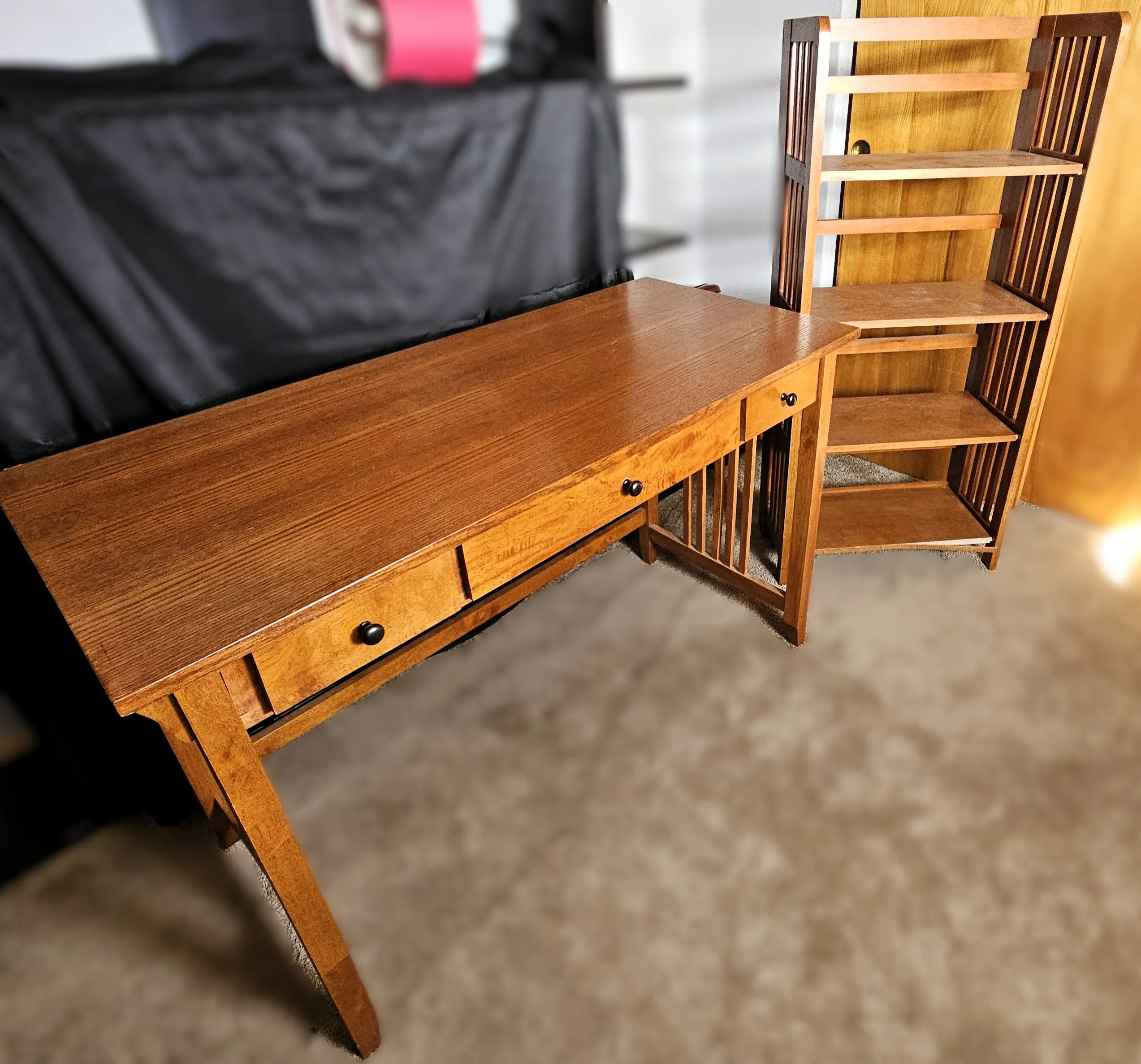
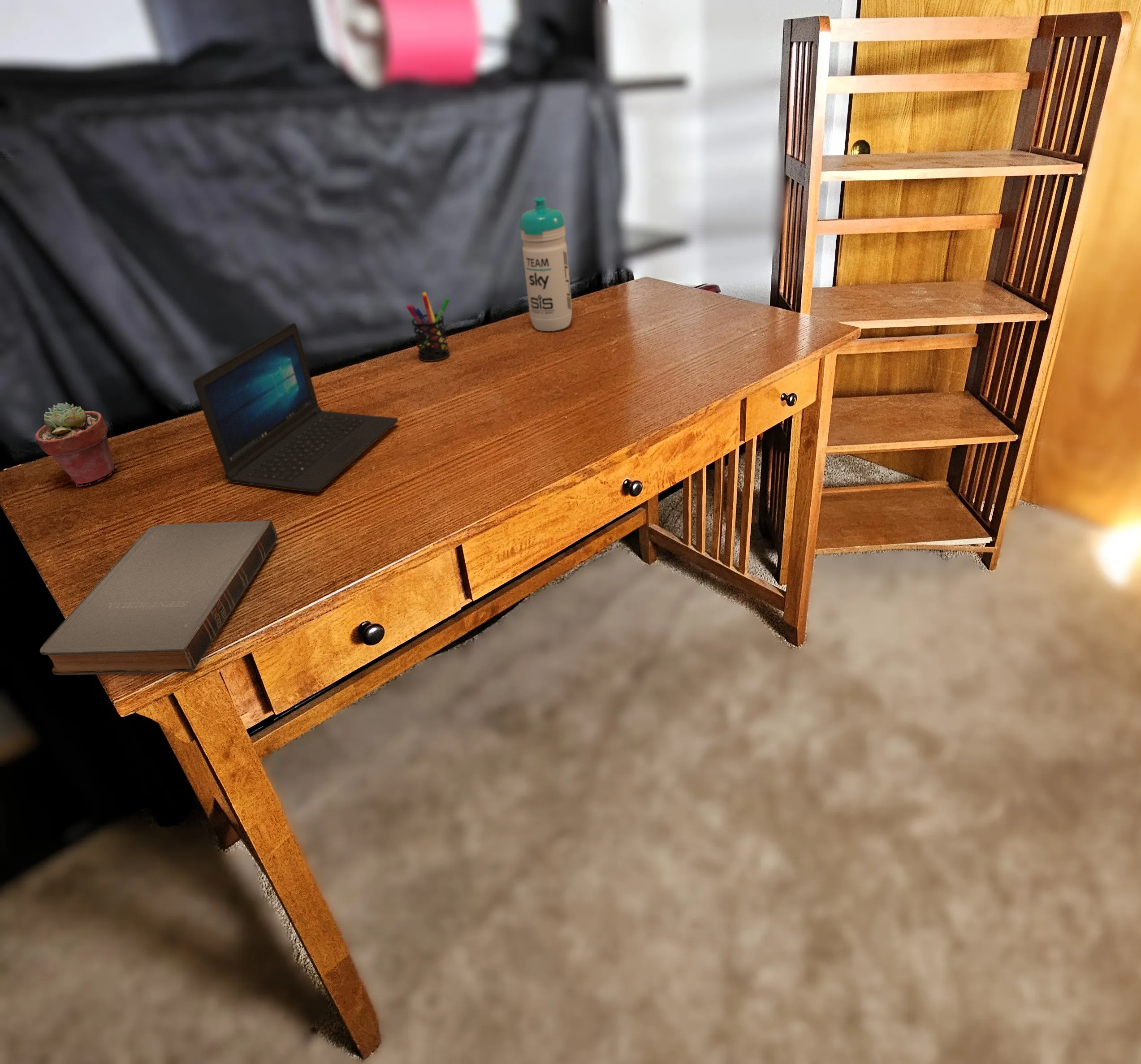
+ book (170, 590)
+ pen holder (432, 324)
+ water bottle (546, 264)
+ potted succulent (76, 440)
+ laptop (303, 403)
